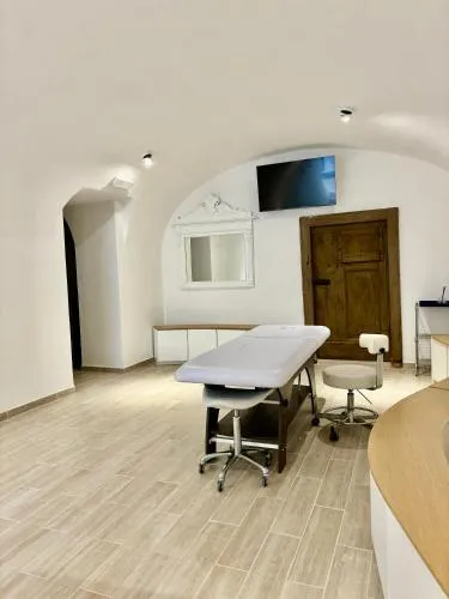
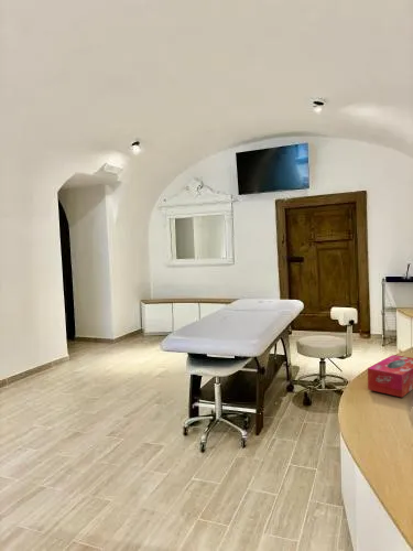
+ tissue box (396, 374)
